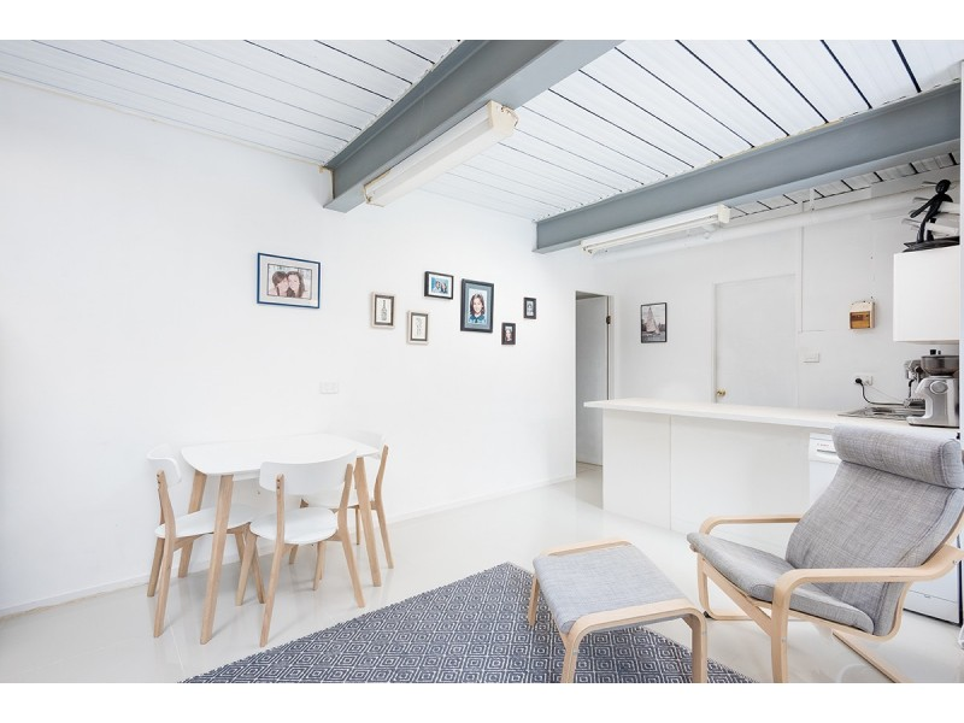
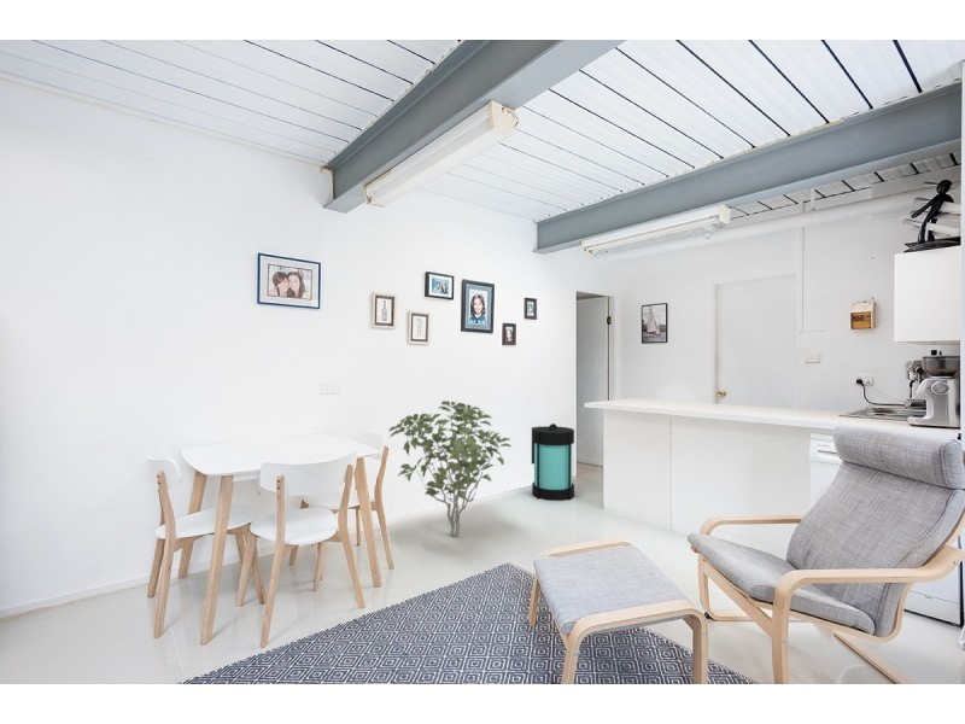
+ lantern (552, 459)
+ shrub (452, 467)
